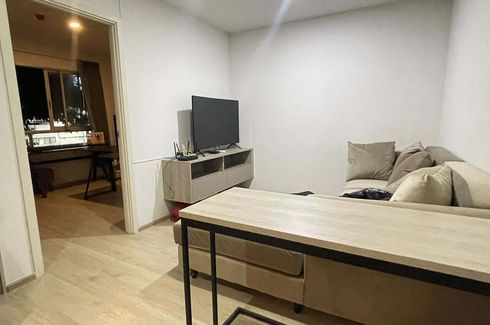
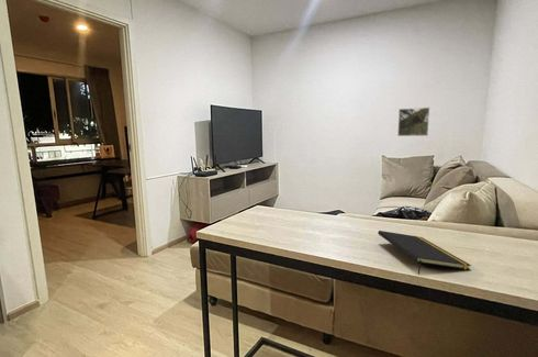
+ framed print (413, 122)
+ notepad (418, 247)
